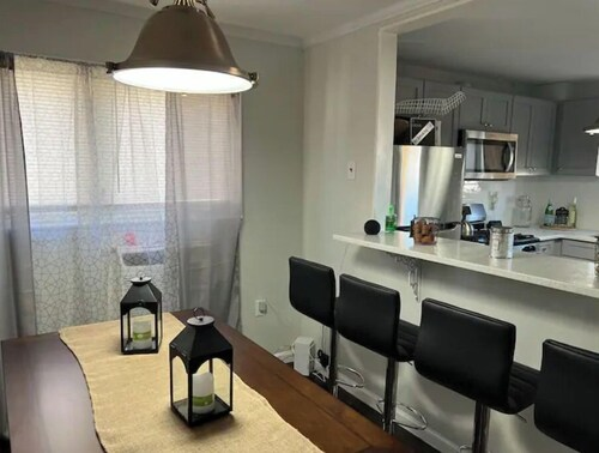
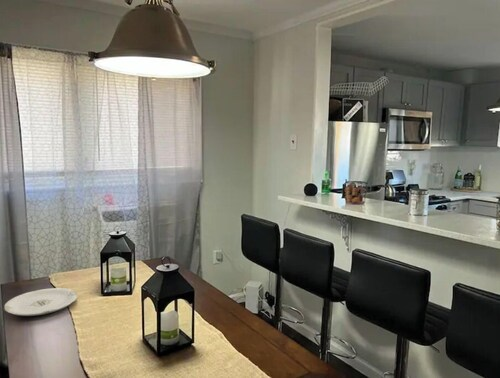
+ plate (42, 302)
